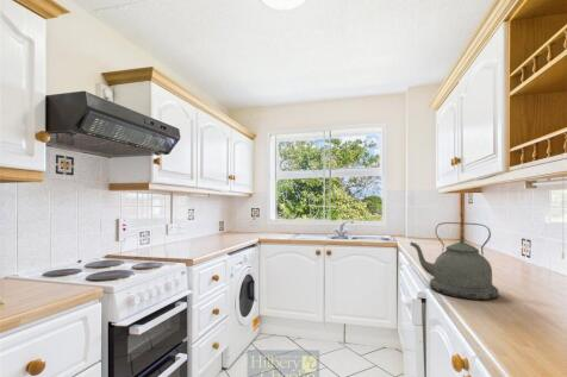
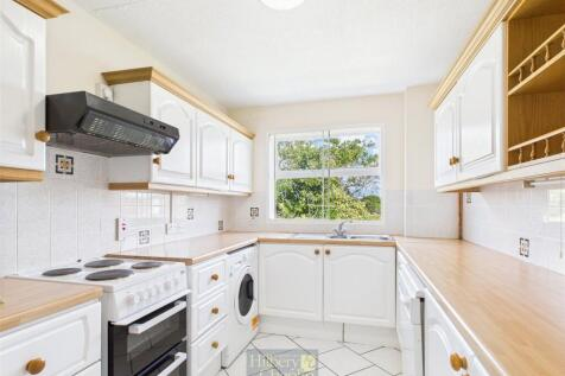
- kettle (457, 256)
